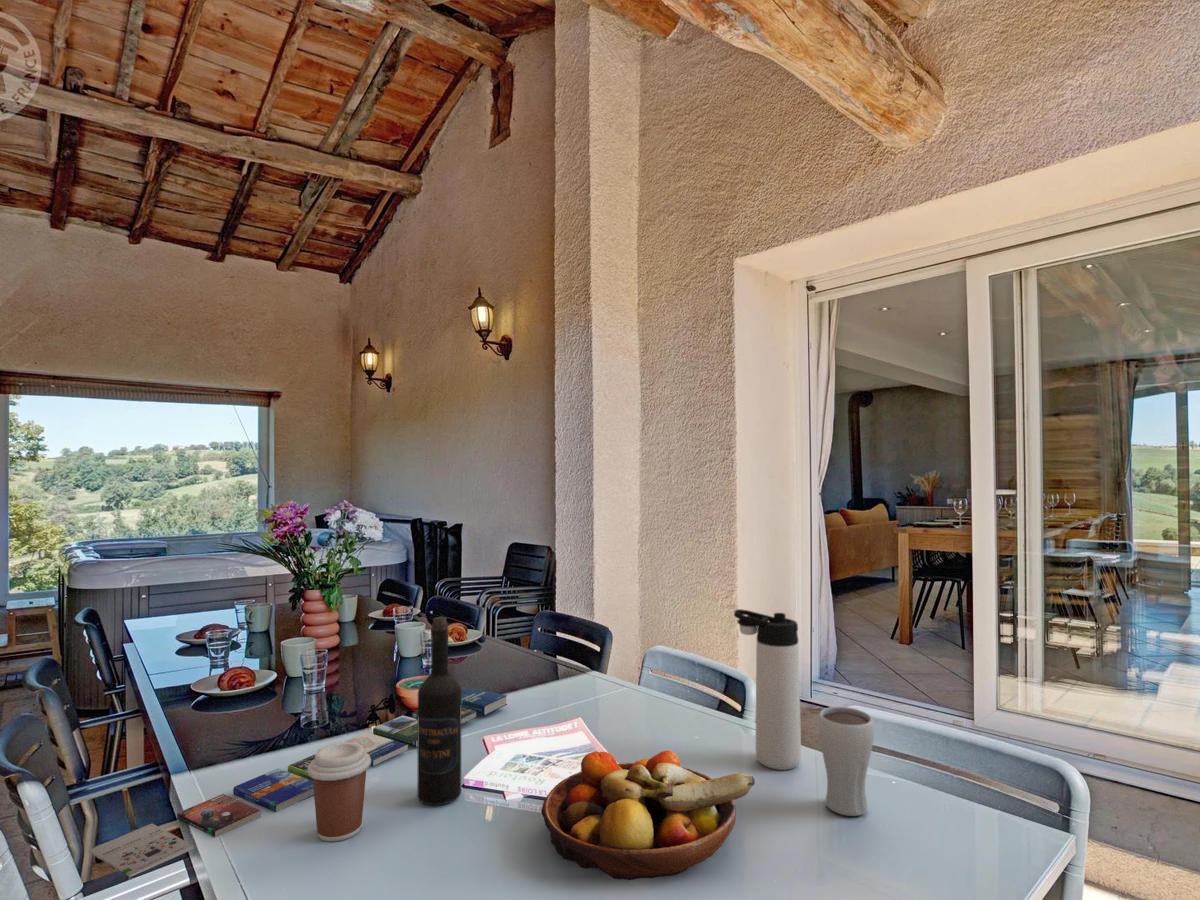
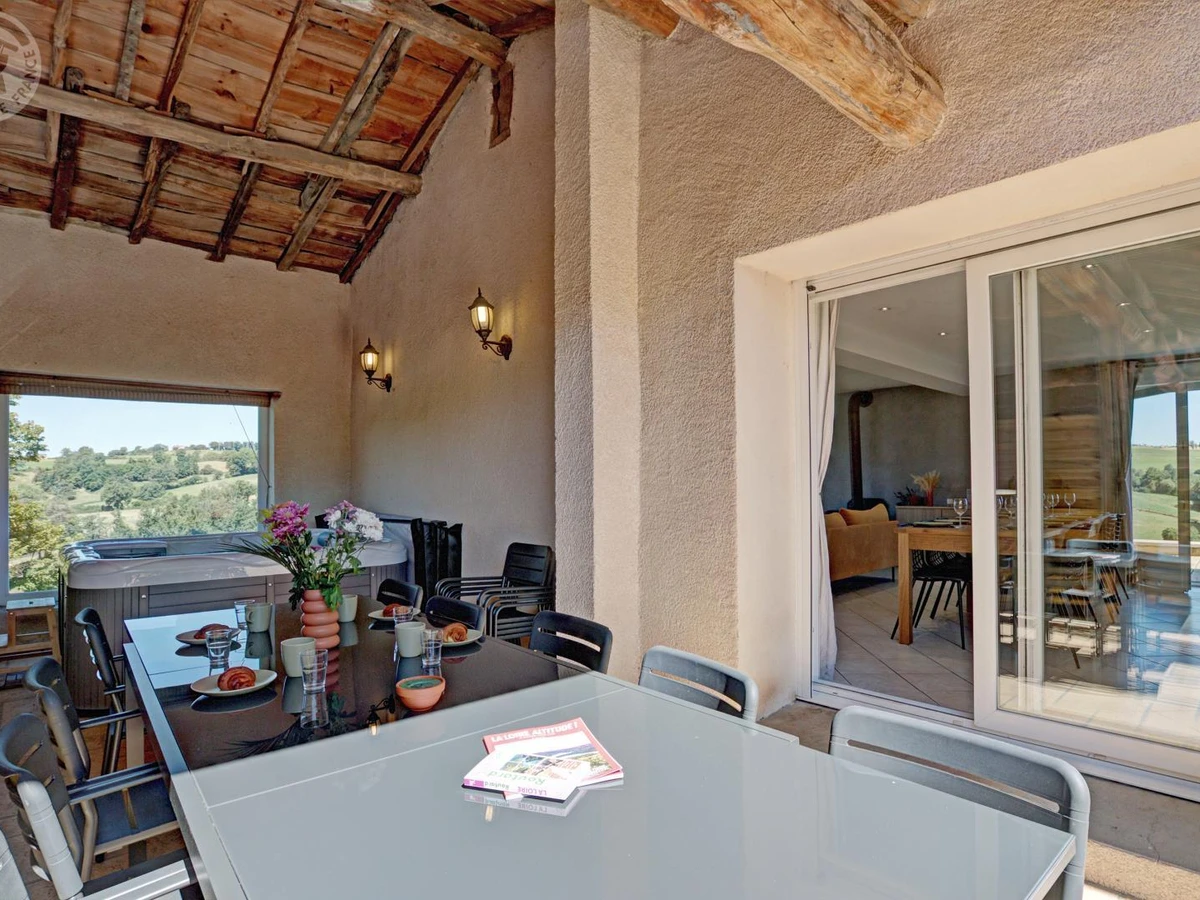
- book (352, 742)
- thermos bottle (766, 686)
- drinking glass (846, 761)
- fruit bowl (641, 793)
- coffee cup (339, 790)
- wine bottle (439, 707)
